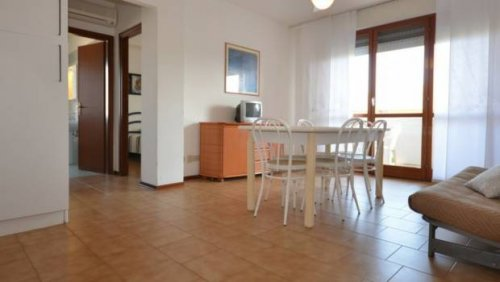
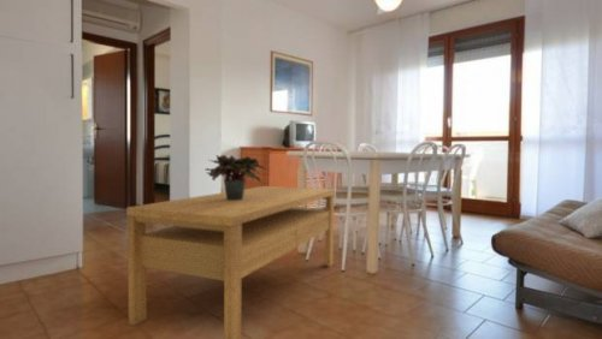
+ coffee table (253, 242)
+ potted plant (236, 177)
